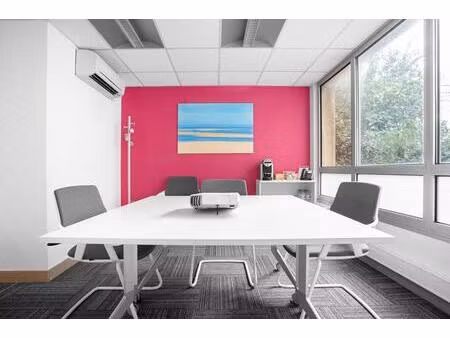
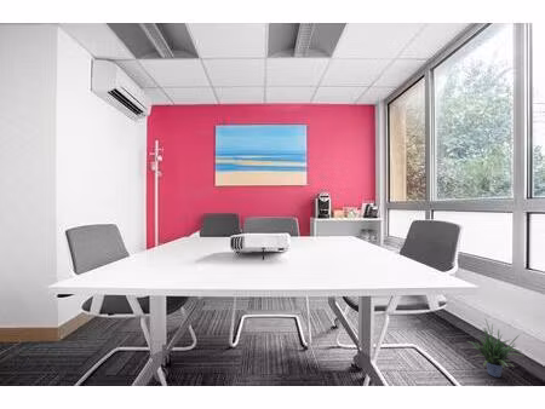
+ potted plant (497, 347)
